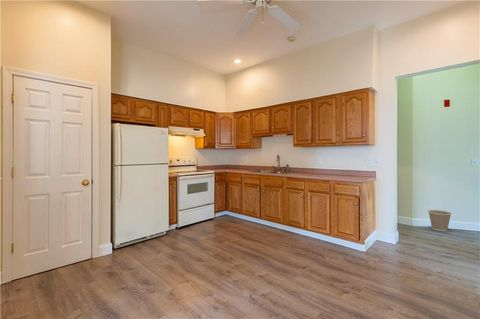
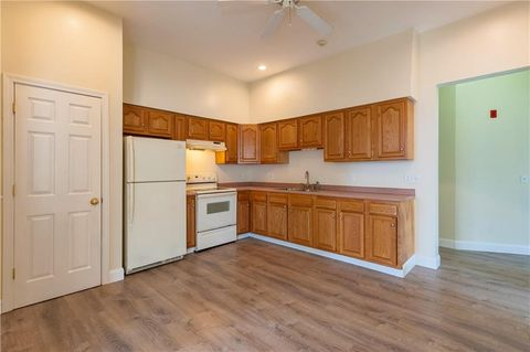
- wastebasket (439, 220)
